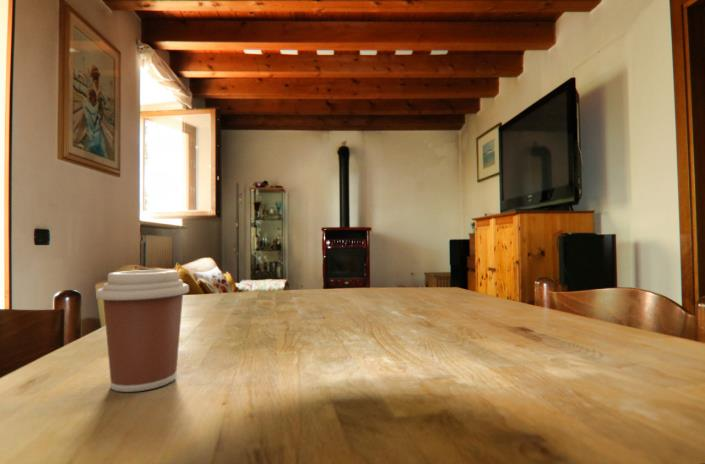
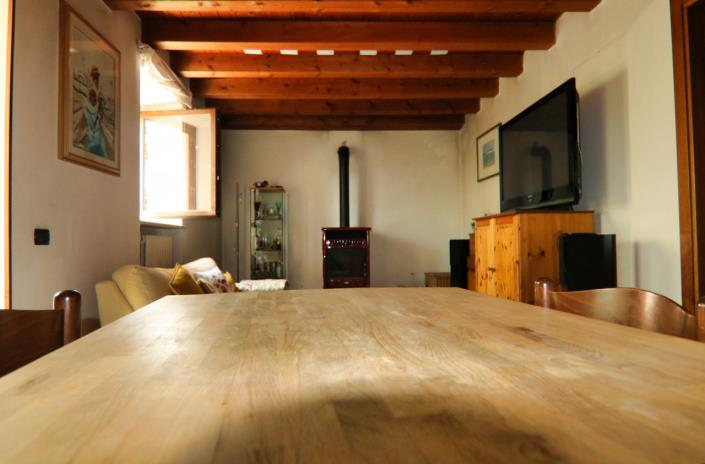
- coffee cup (144, 326)
